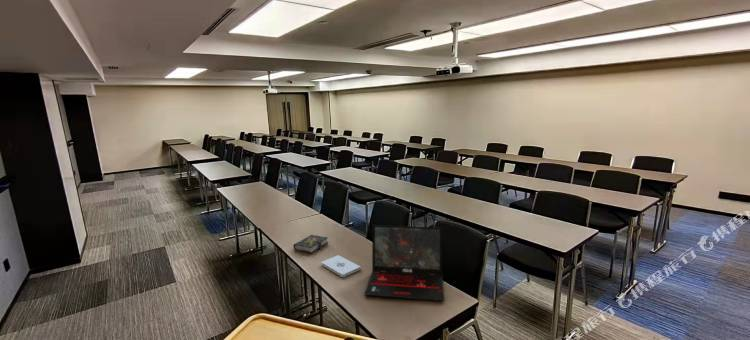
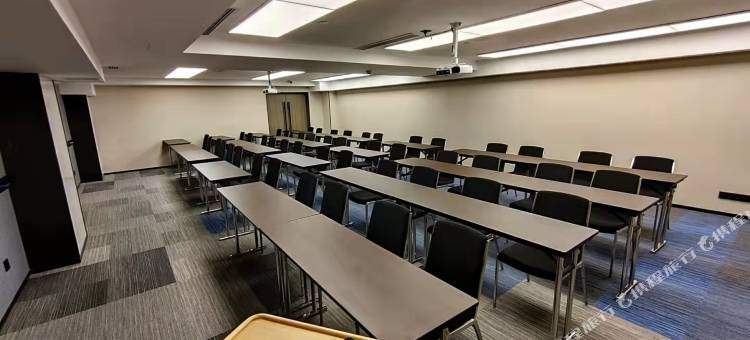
- laptop (405, 260)
- book (311, 243)
- notepad (340, 265)
